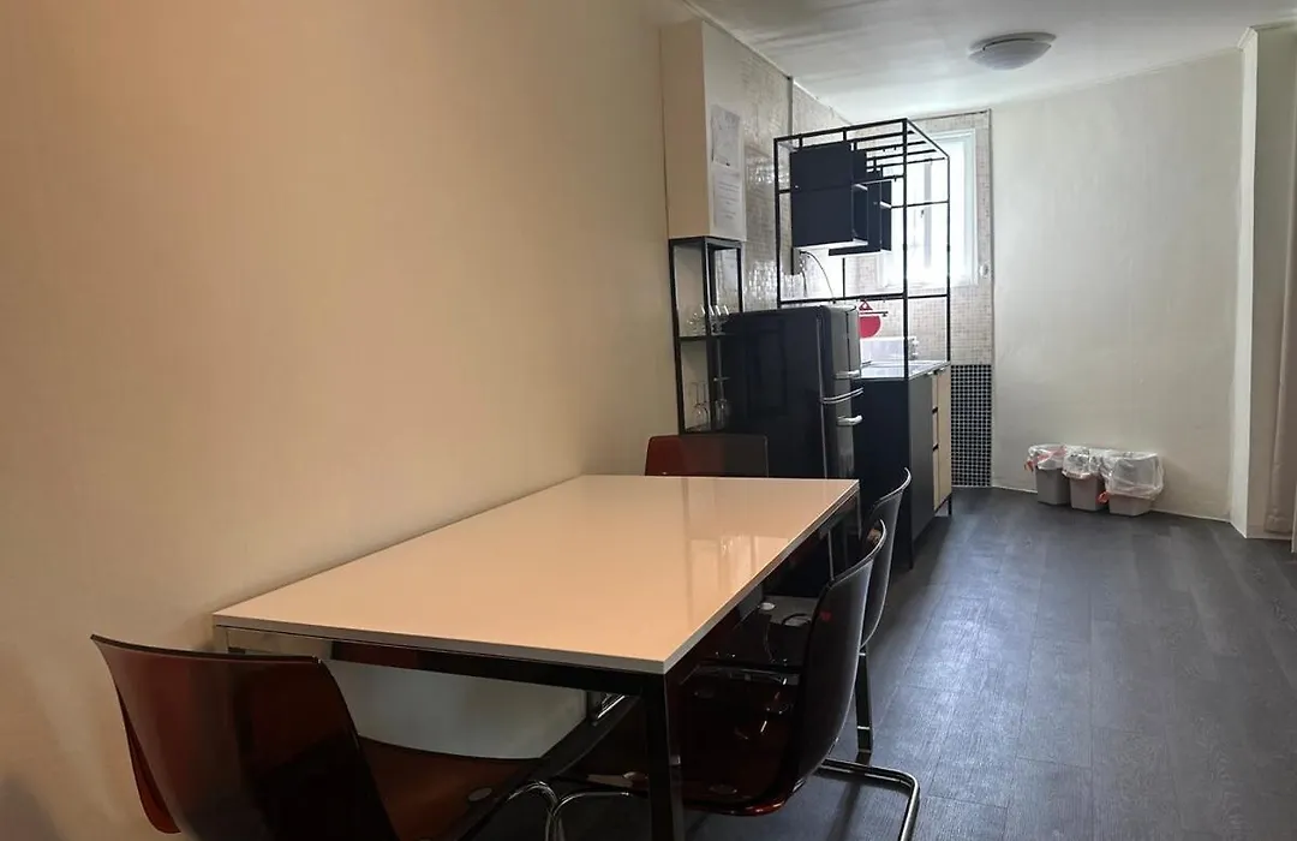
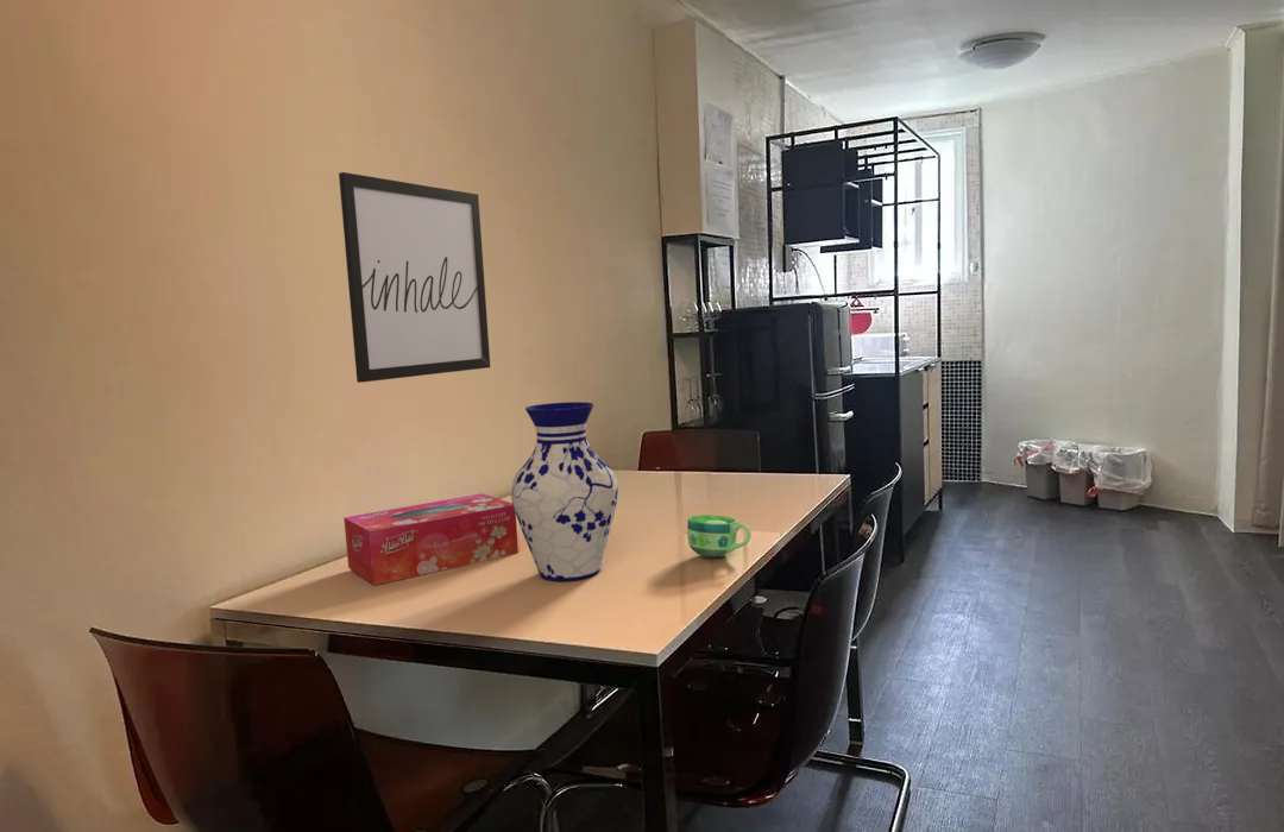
+ vase (565, 490)
+ wall art (422, 281)
+ tissue box (432, 535)
+ cup (719, 536)
